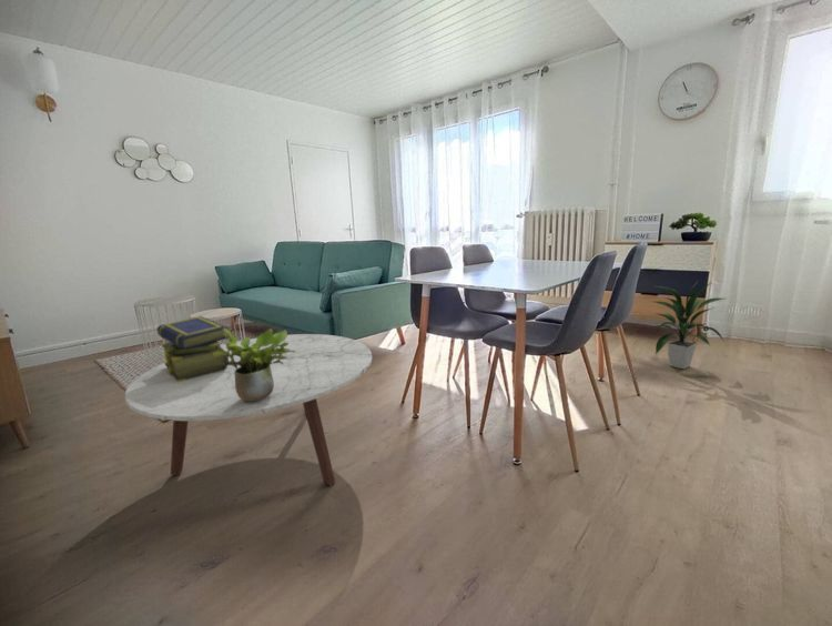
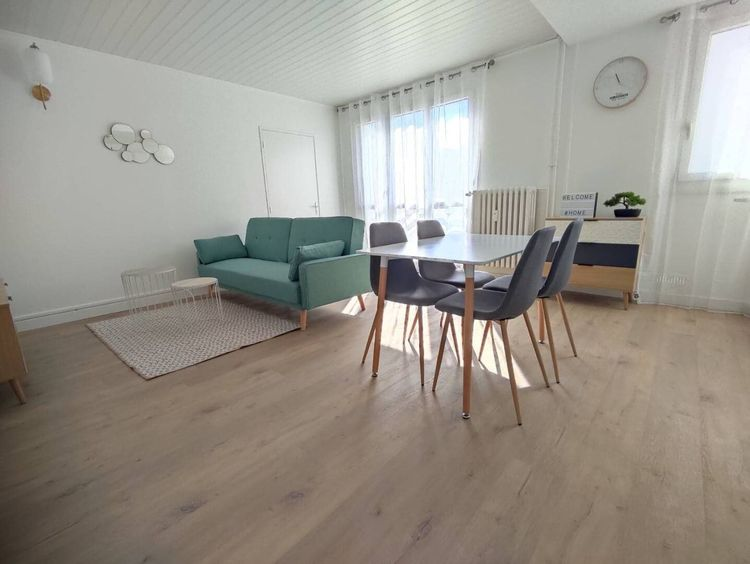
- potted plant (256, 362)
- coffee table (267, 407)
- stack of books (195, 345)
- indoor plant (680, 323)
